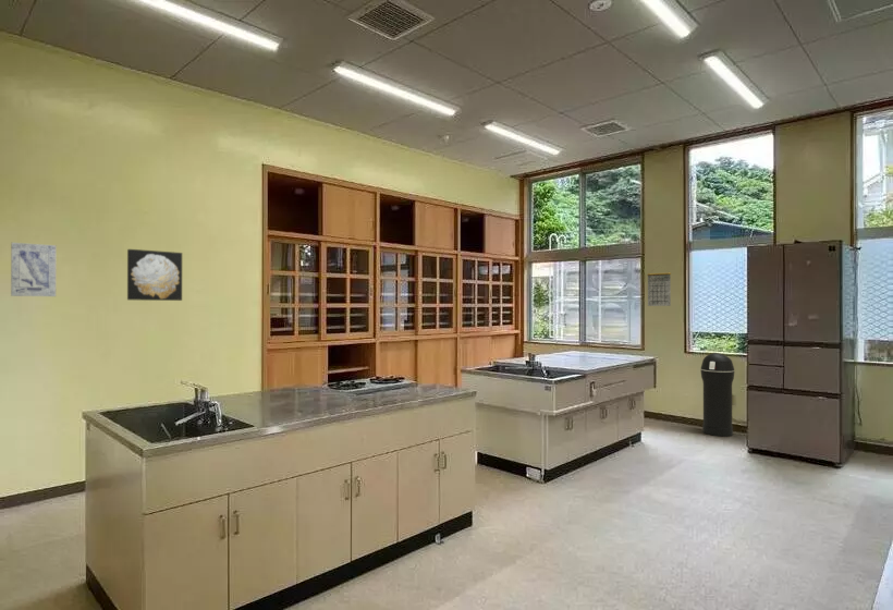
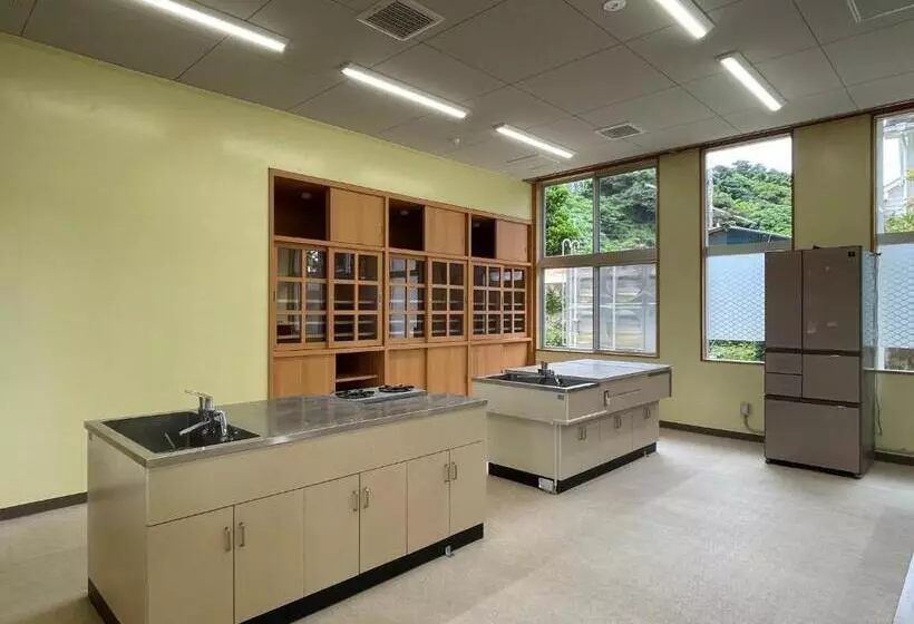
- calendar (659, 285)
- trash can (717, 392)
- wall art (34, 270)
- wall art (155, 276)
